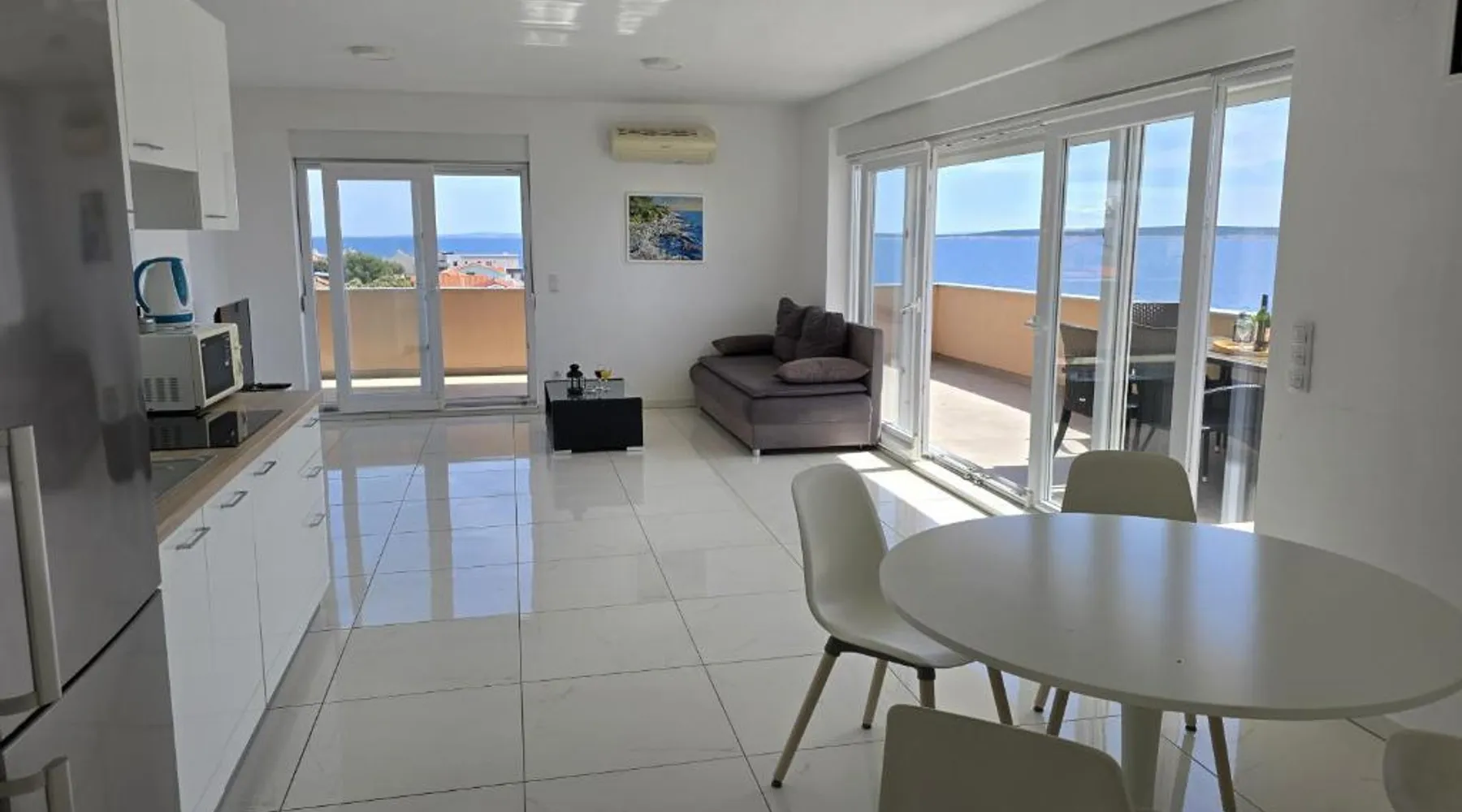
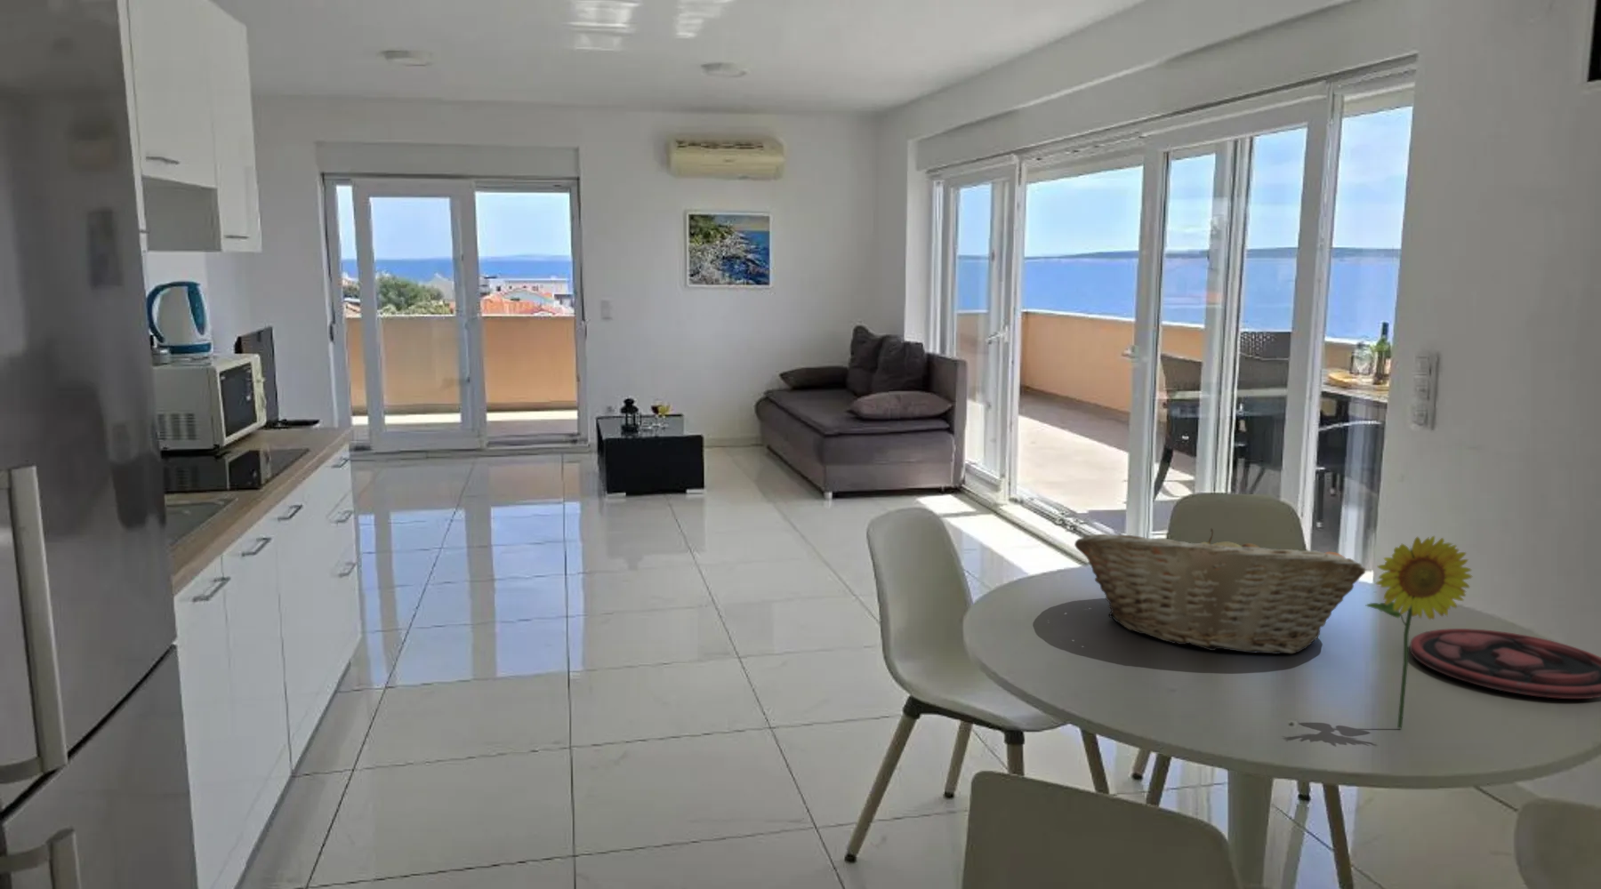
+ fruit basket (1211, 577)
+ plate (1512, 660)
+ flower (1408, 633)
